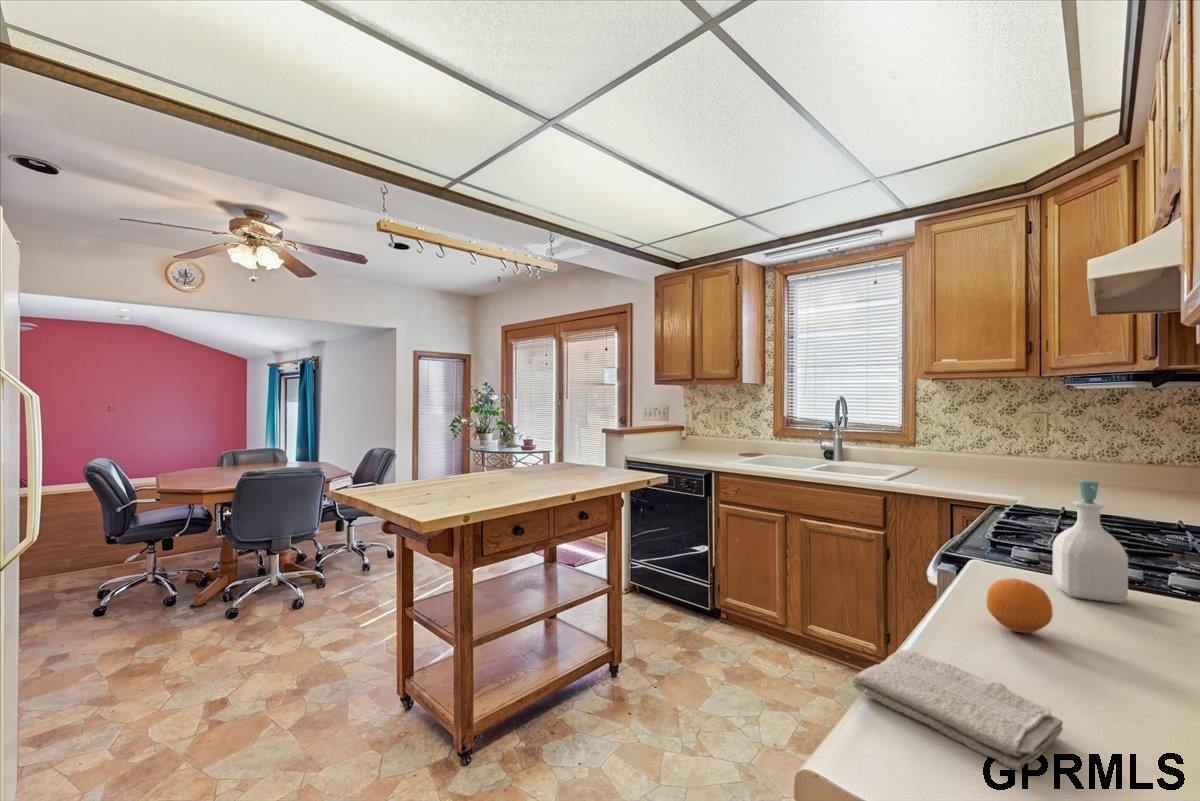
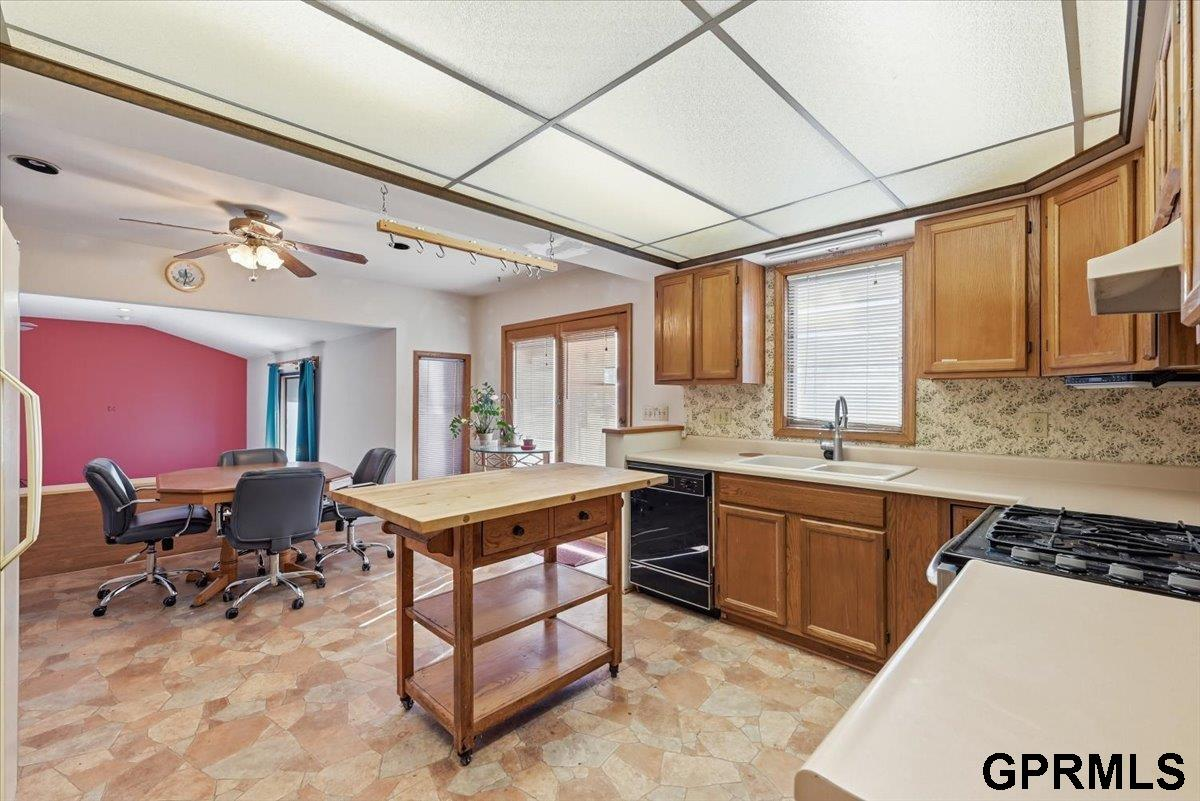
- washcloth (950, 698)
- fruit (1018, 605)
- soap bottle (1088, 537)
